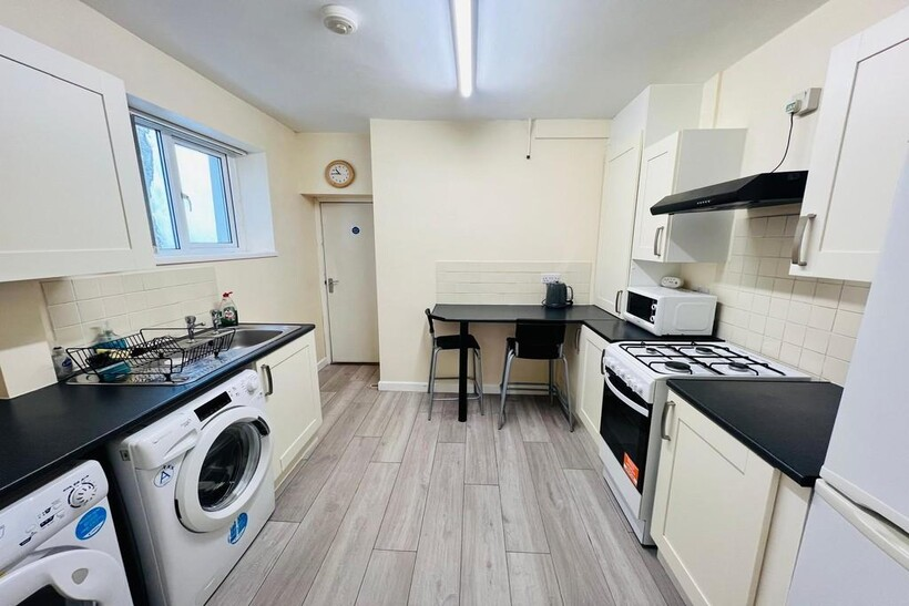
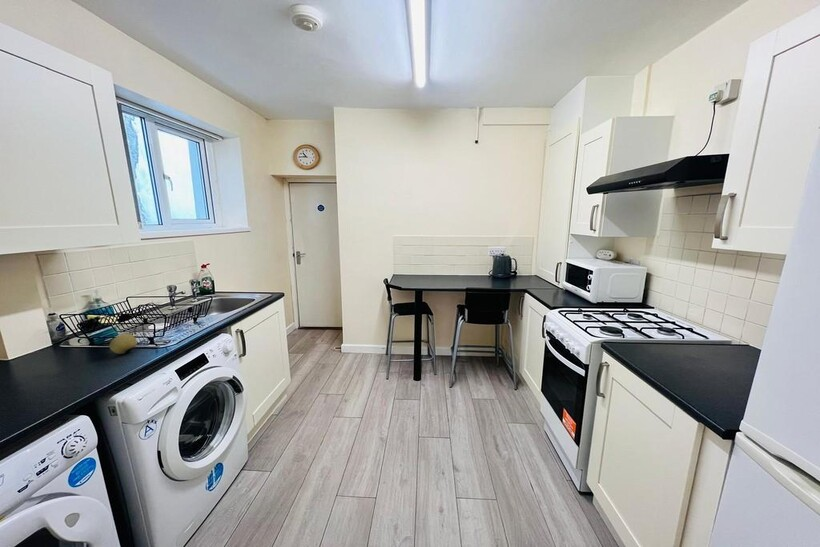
+ fruit (123, 343)
